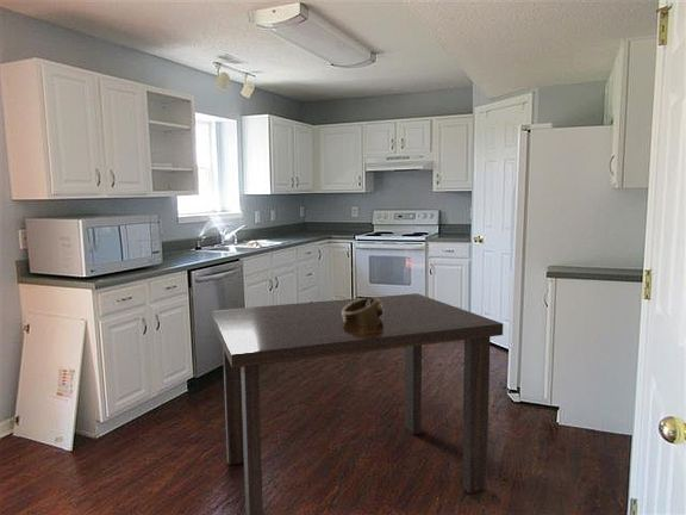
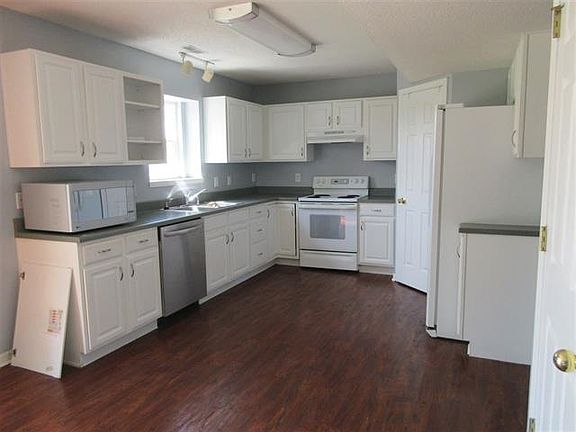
- dining table (342, 354)
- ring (362, 309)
